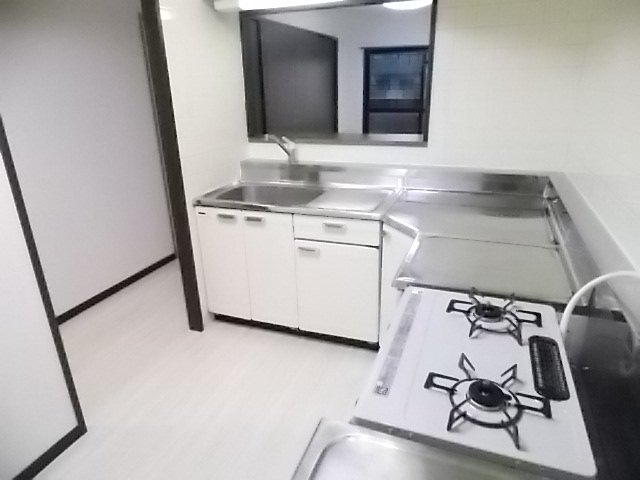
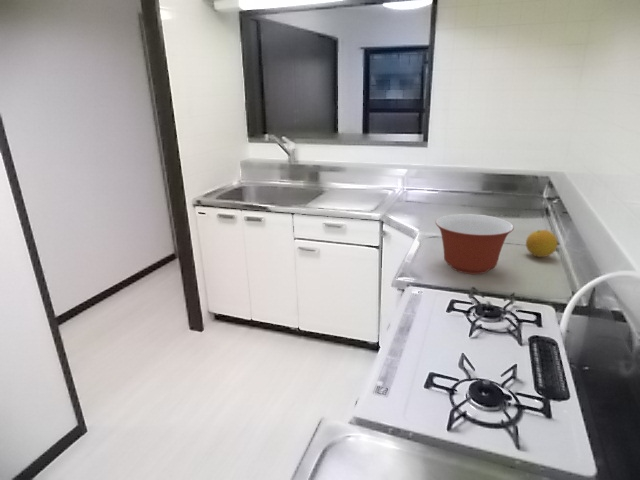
+ fruit (541, 243)
+ mixing bowl (471, 245)
